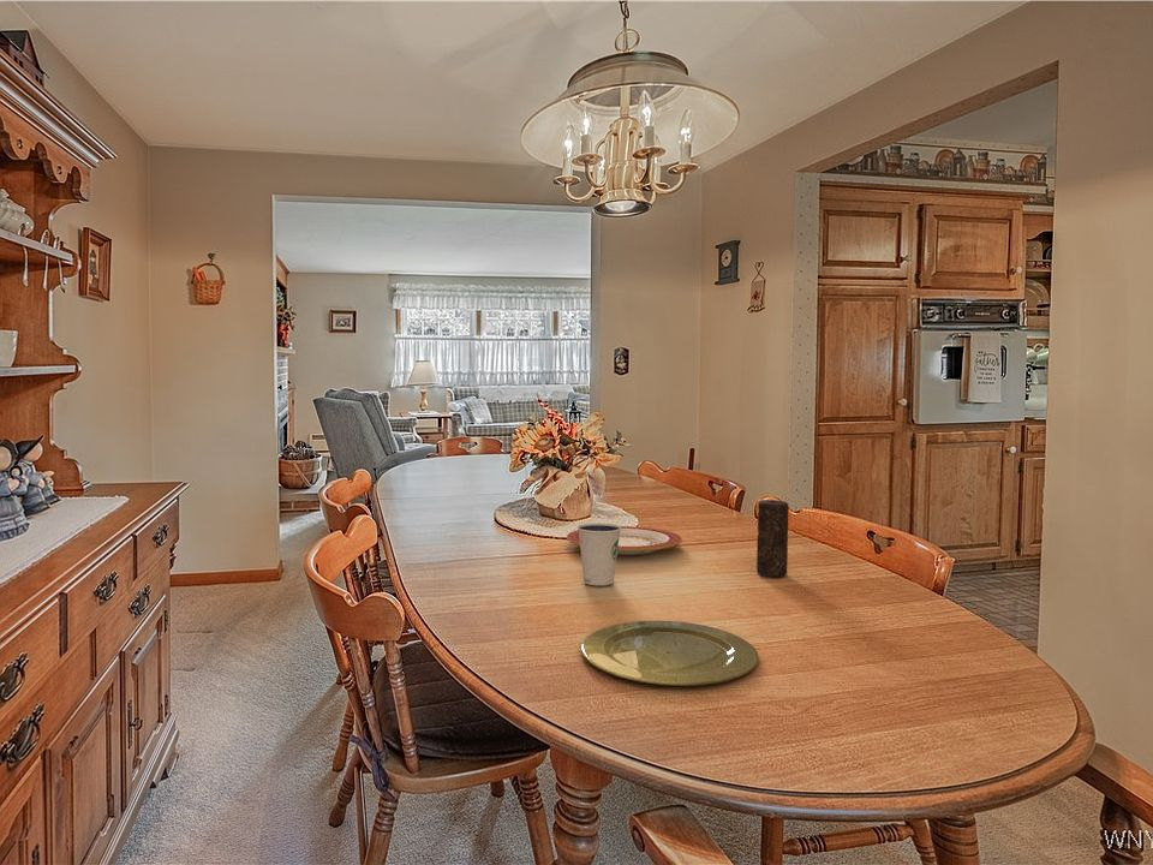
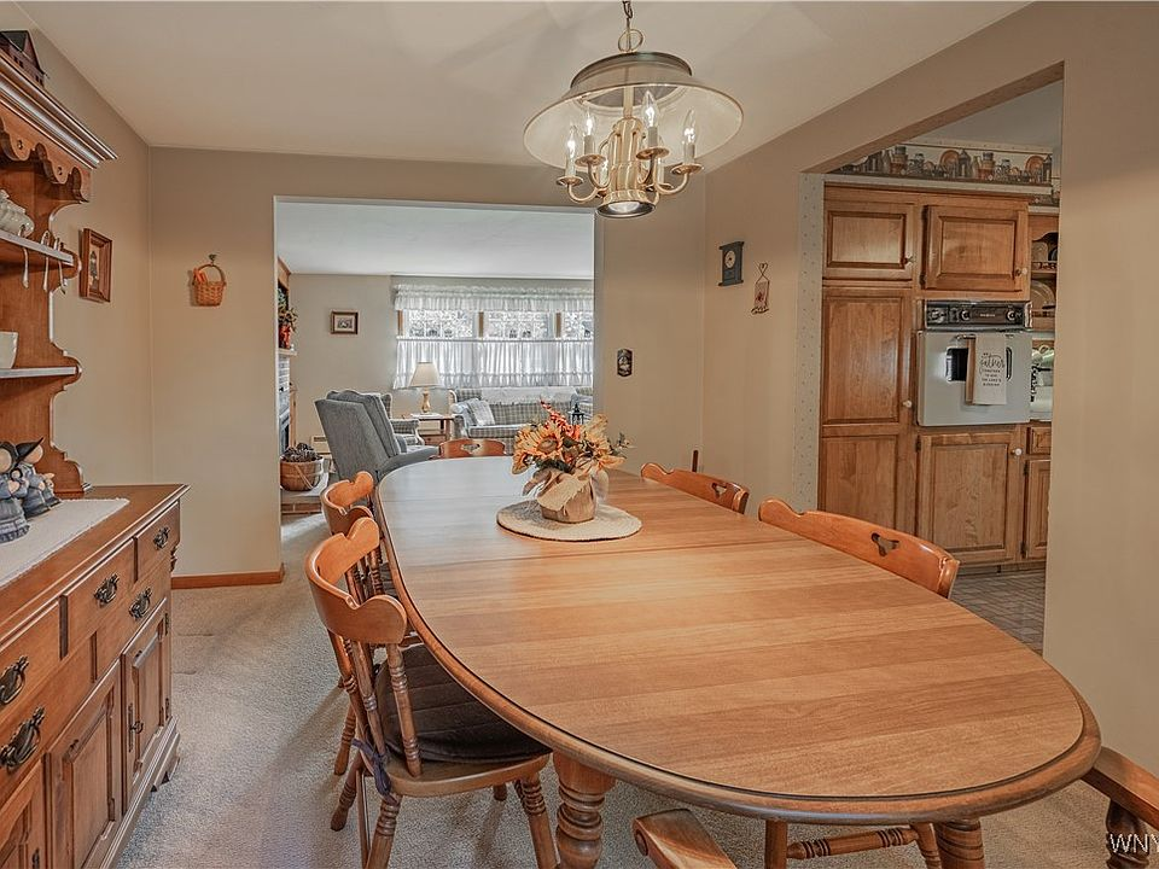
- plate (668, 650)
- dixie cup (598, 554)
- candle (772, 537)
- plate (623, 541)
